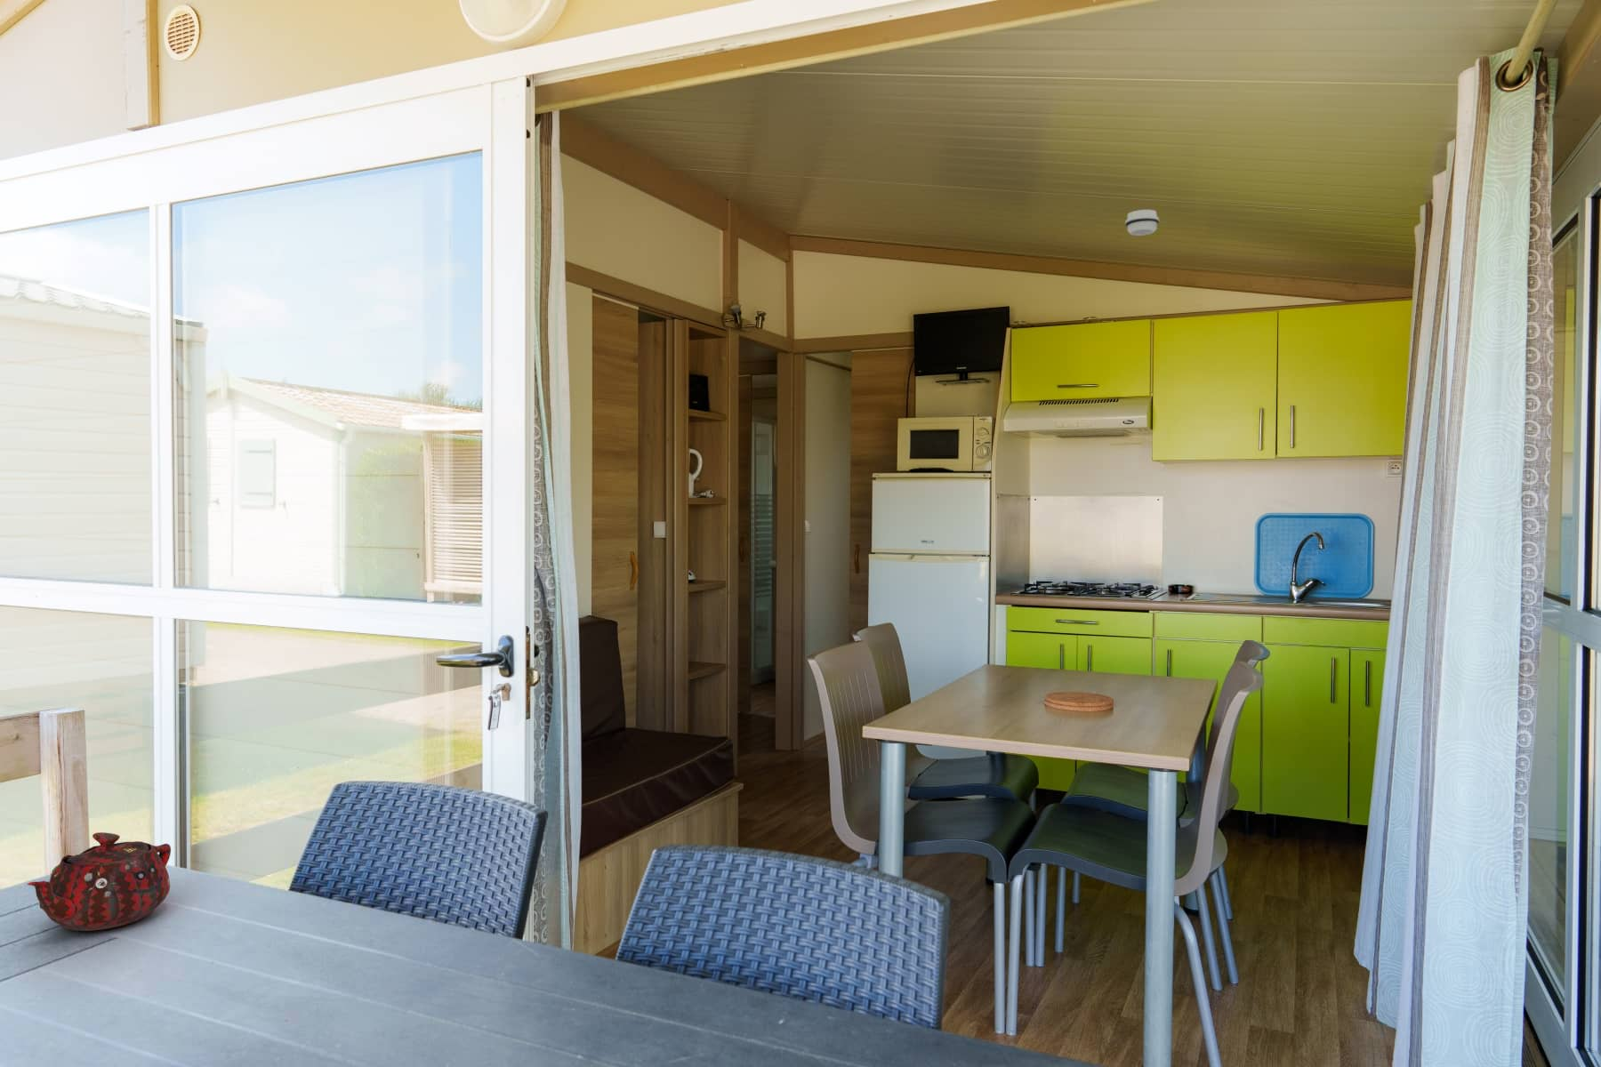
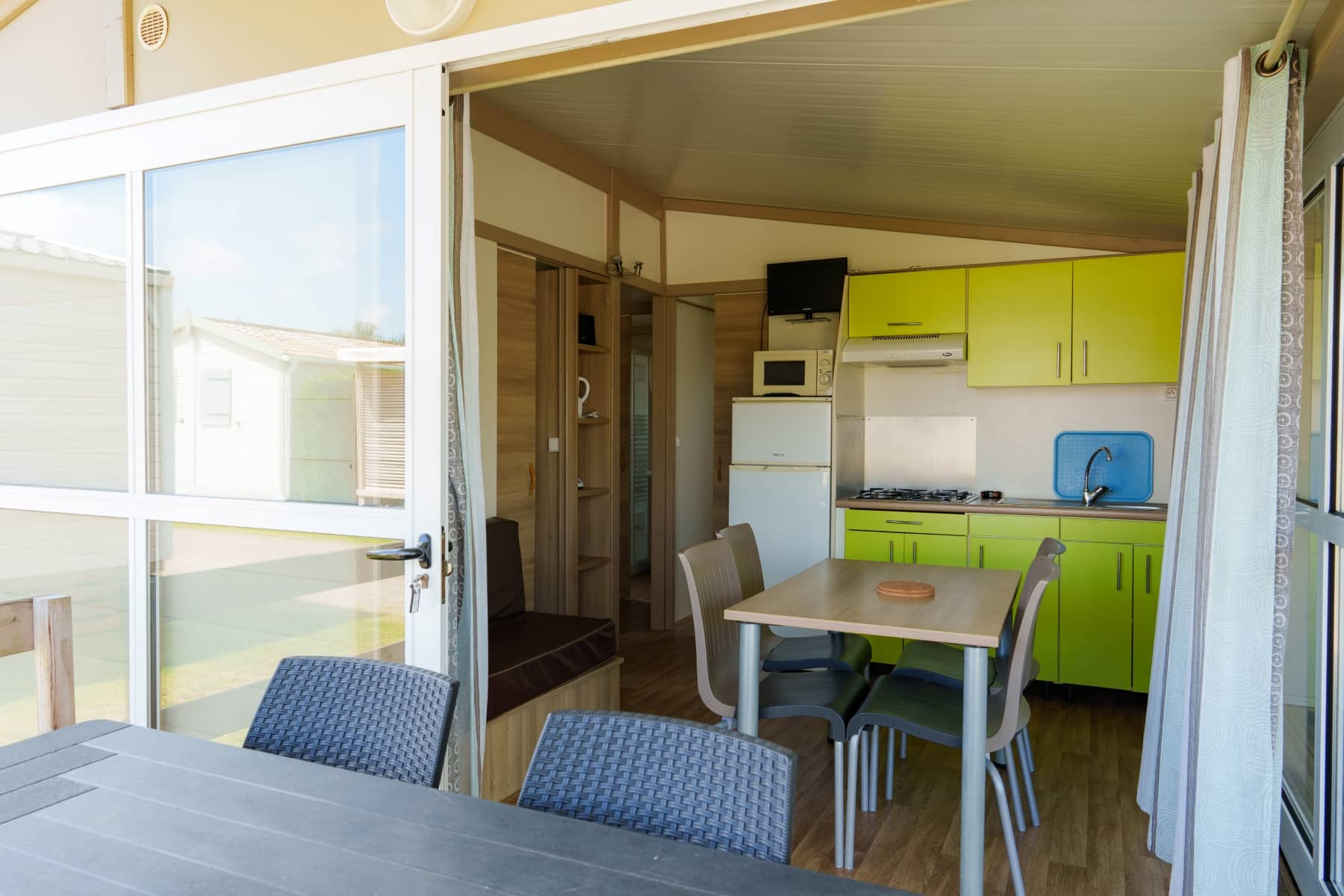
- smoke detector (1142, 223)
- teapot (104, 875)
